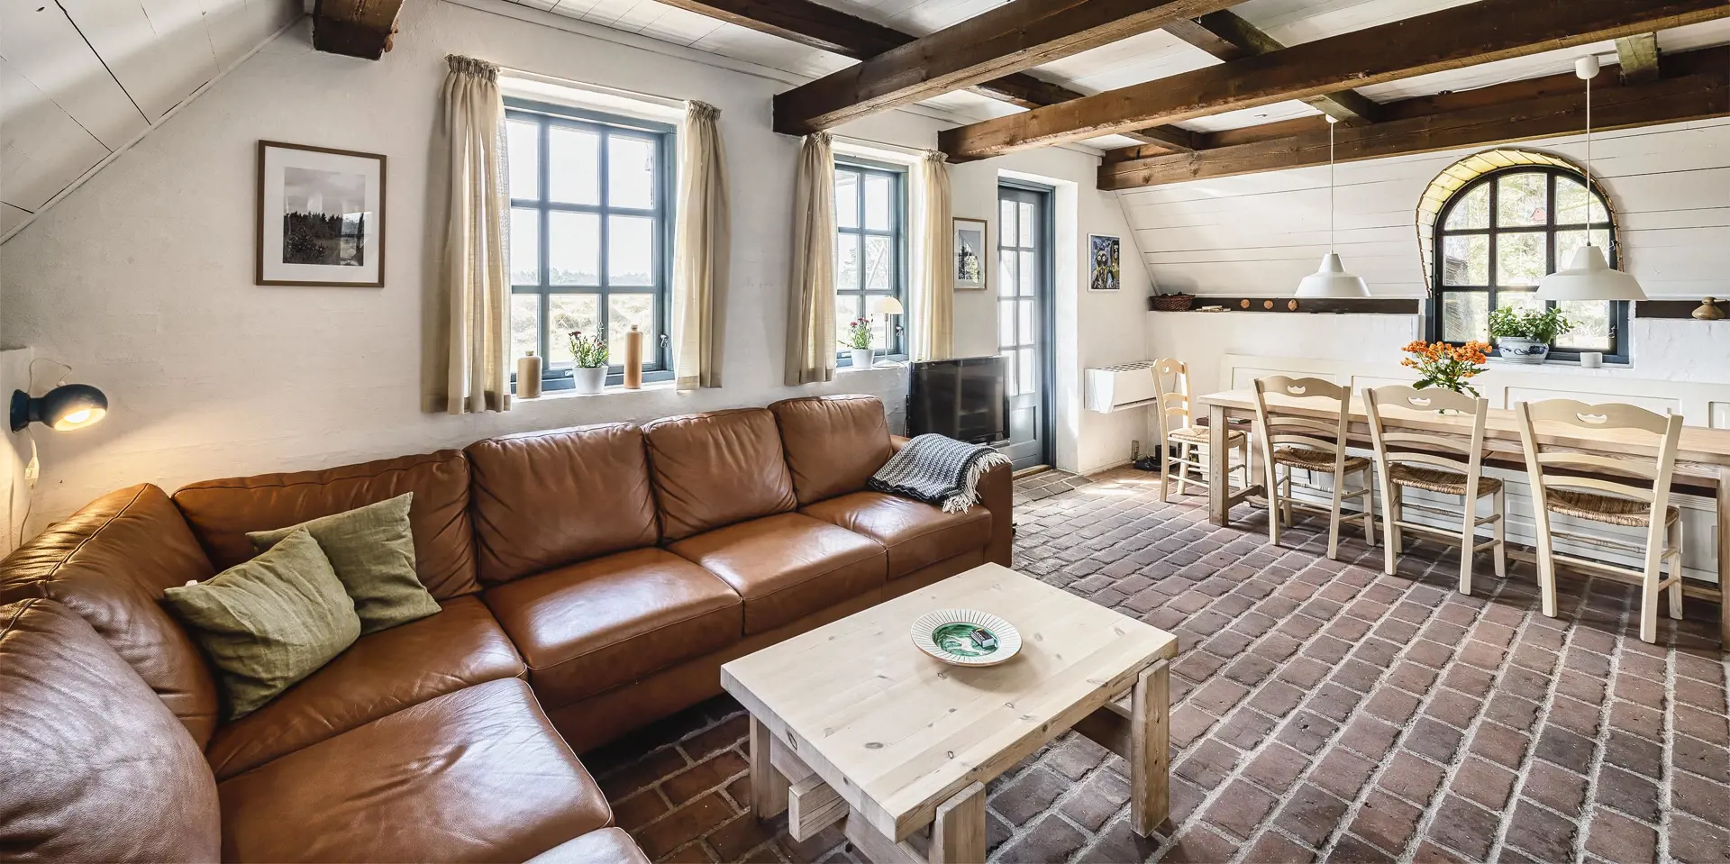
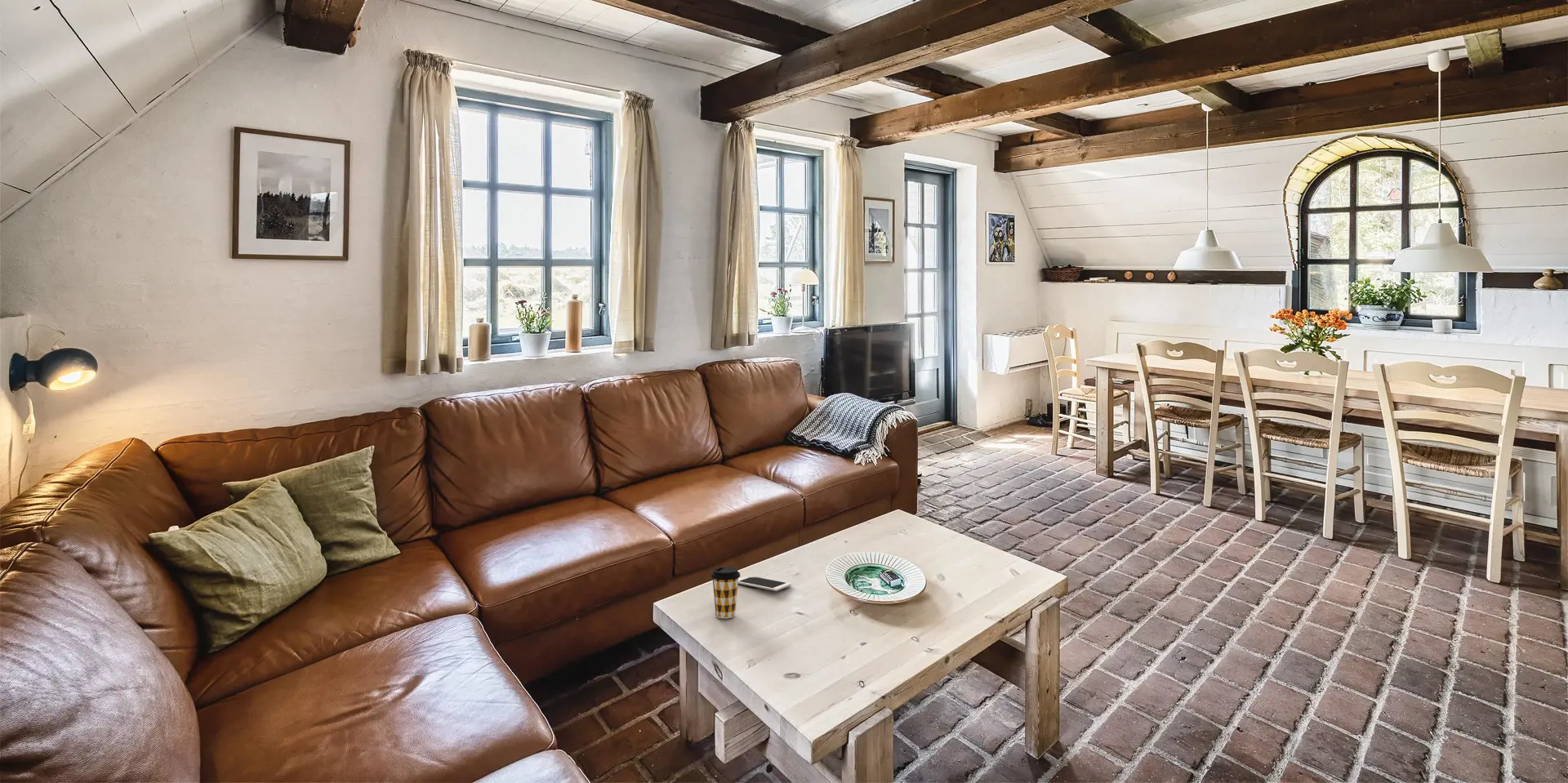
+ cell phone (761, 582)
+ coffee cup (725, 592)
